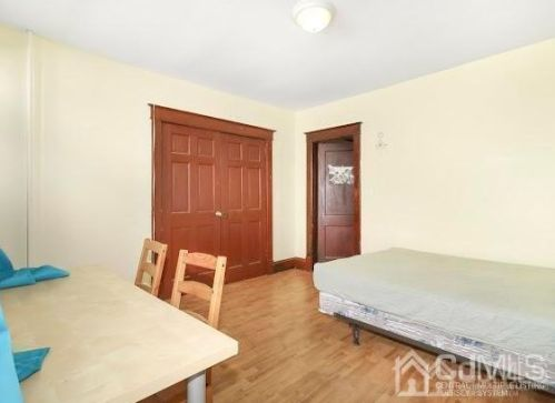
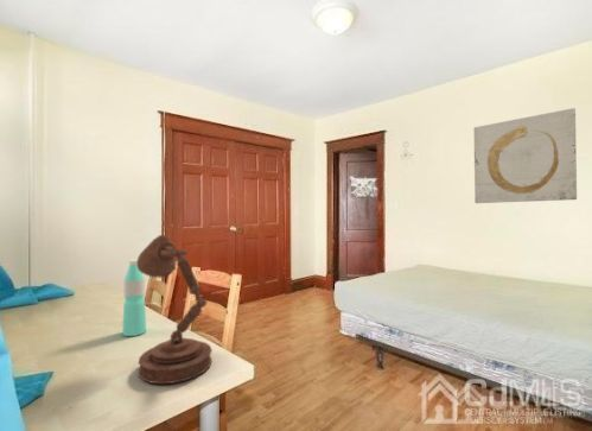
+ wall art (520, 160)
+ desk lamp (189, 291)
+ water bottle (134, 296)
